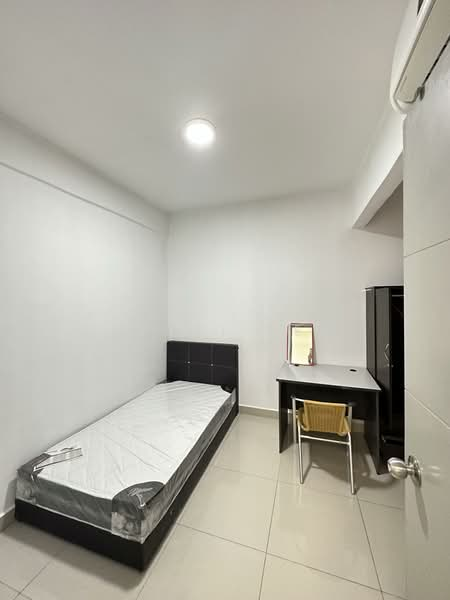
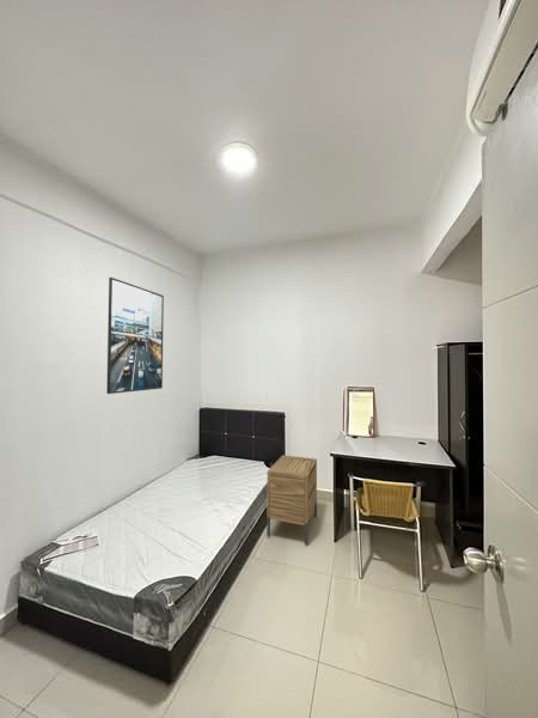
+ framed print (137, 339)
+ nightstand (293, 494)
